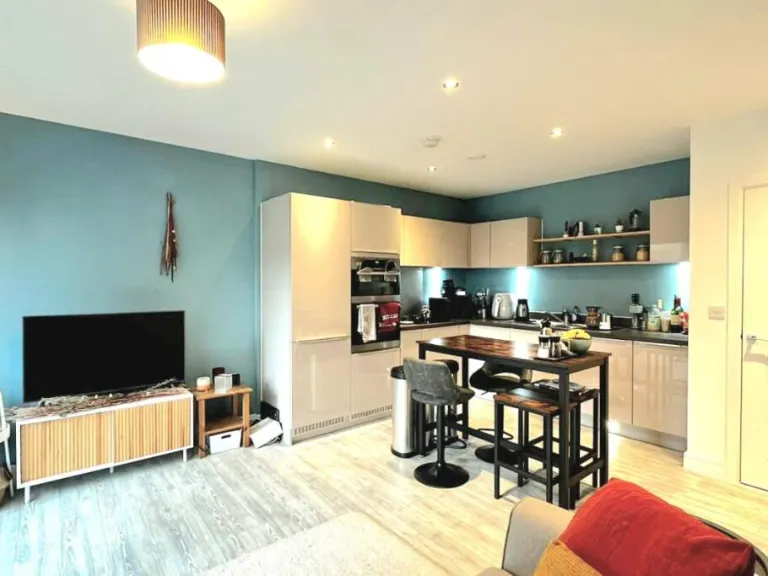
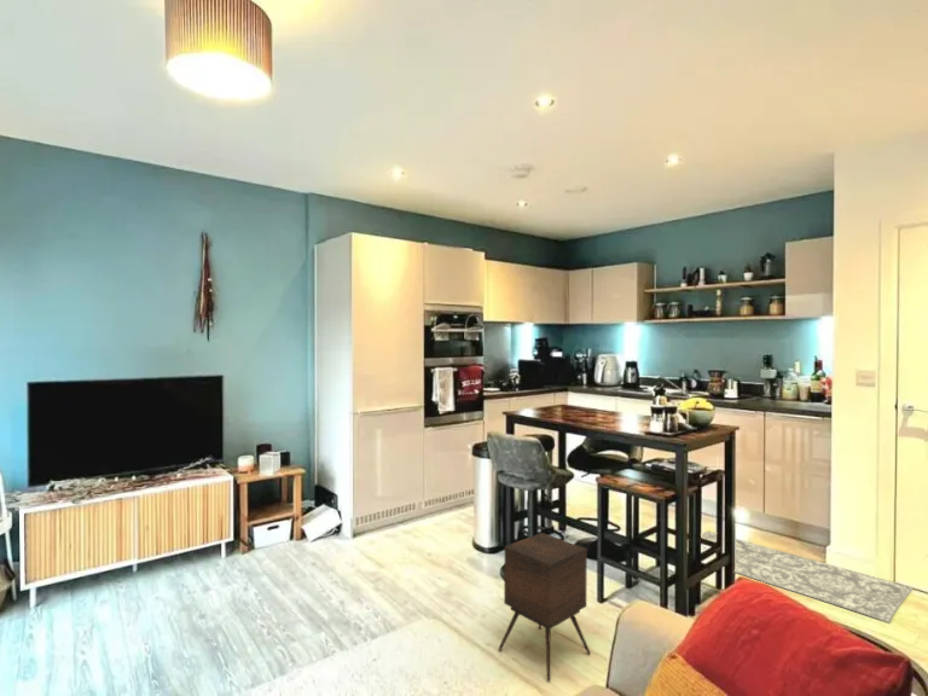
+ side table (544, 599)
+ rug (781, 567)
